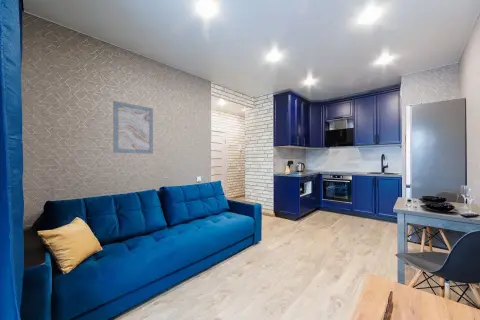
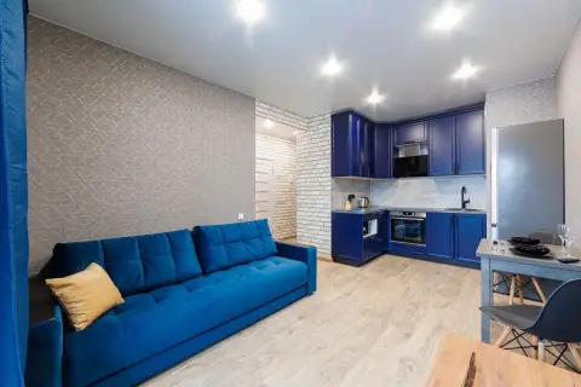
- wall art (134, 129)
